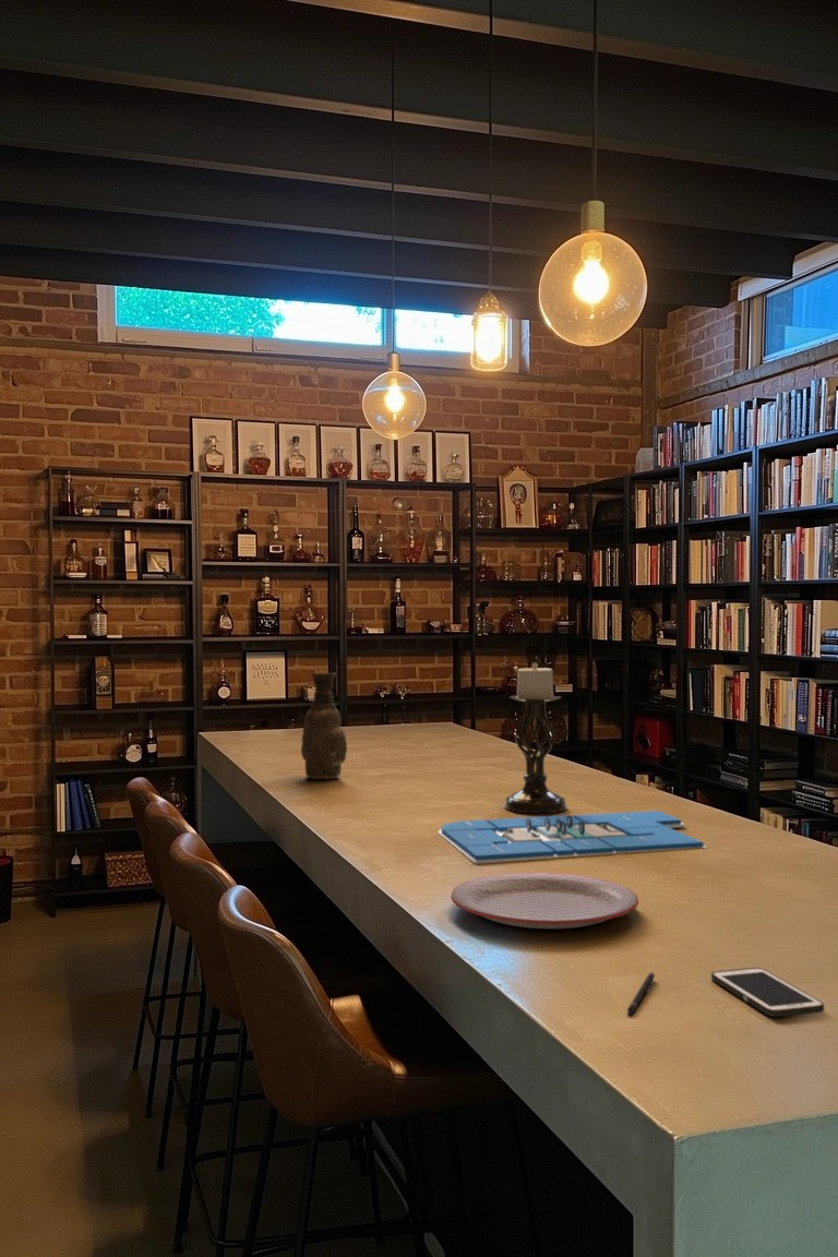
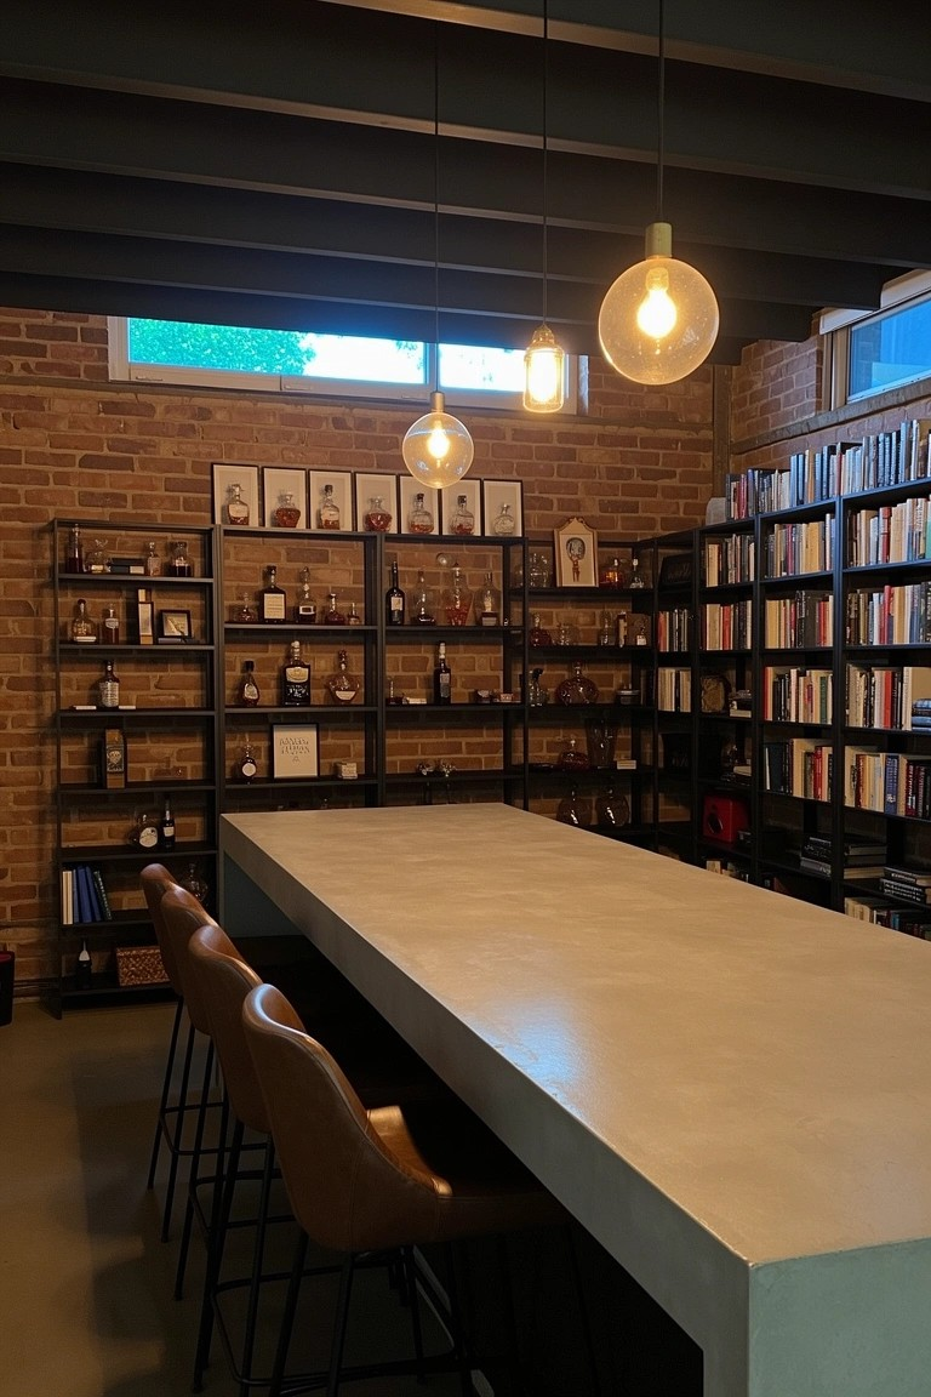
- cell phone (765, 991)
- pen (641, 993)
- candle holder (535, 735)
- board game (576, 828)
- decorative bottle (324, 725)
- plate (543, 901)
